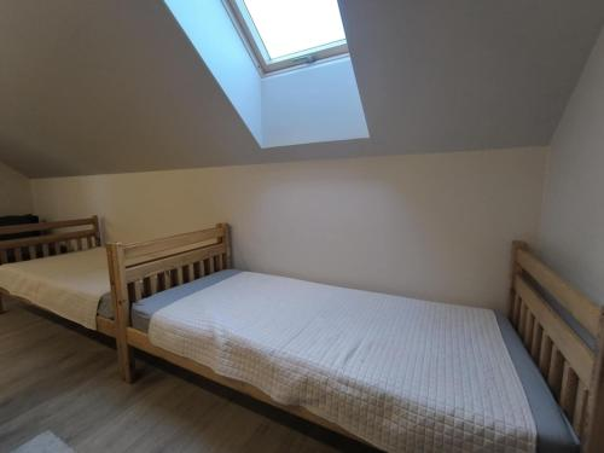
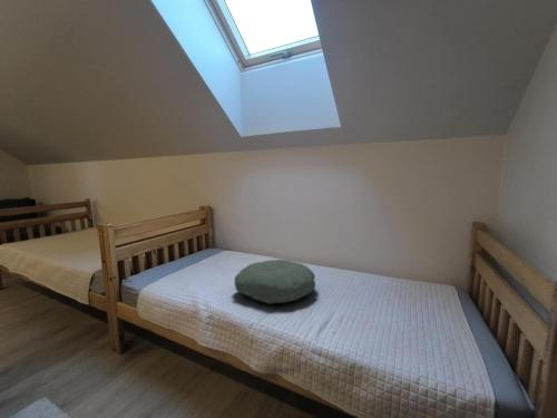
+ pillow (276, 279)
